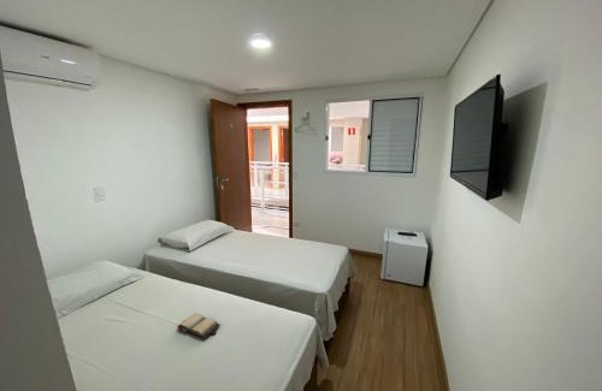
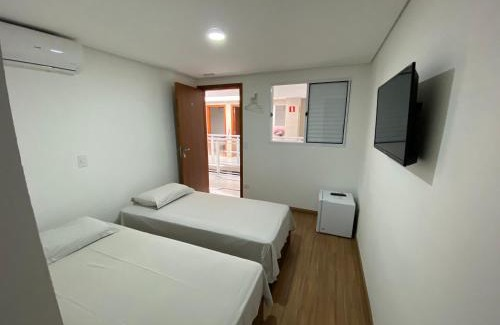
- hardback book (197, 325)
